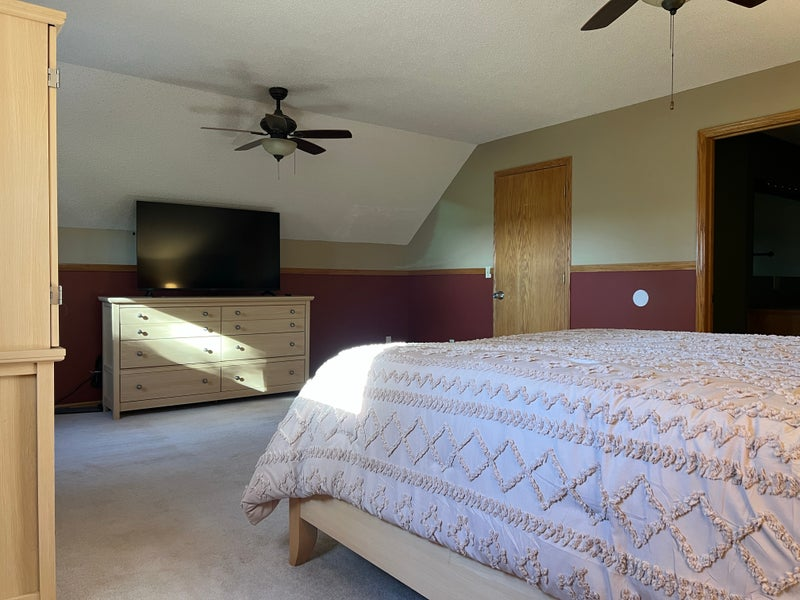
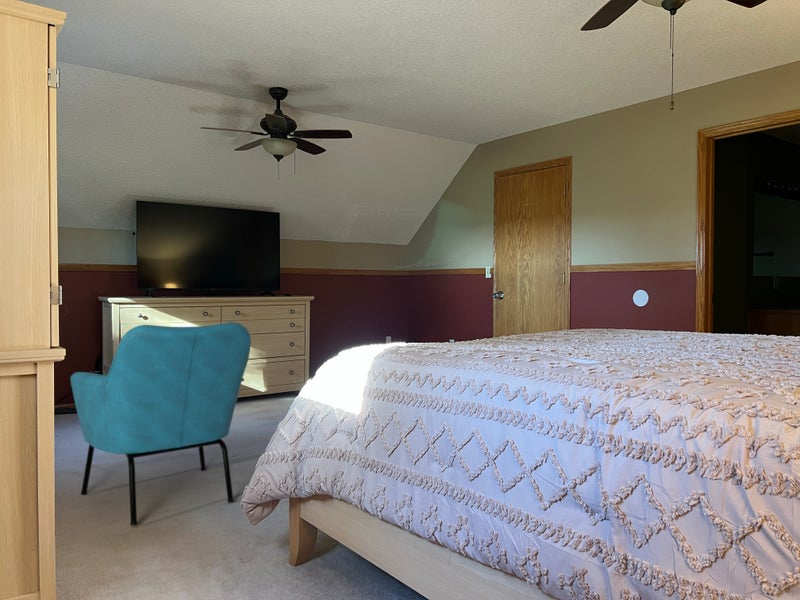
+ armchair (167, 410)
